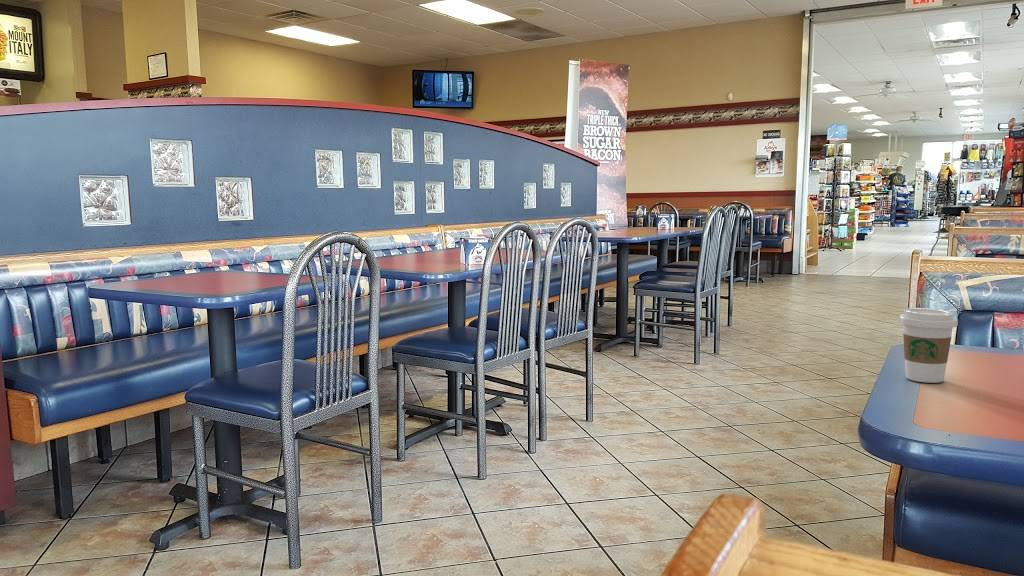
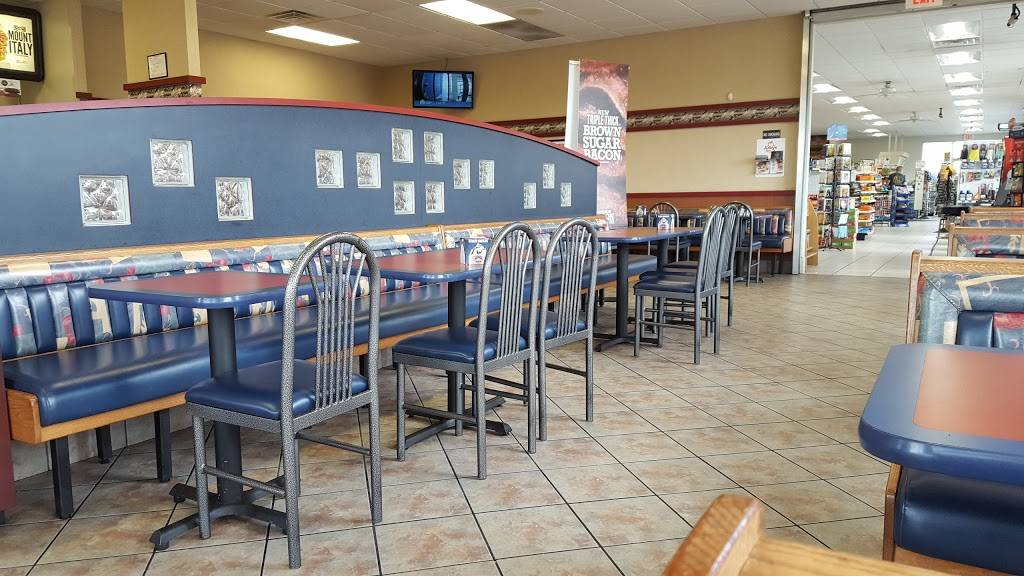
- coffee cup (926, 344)
